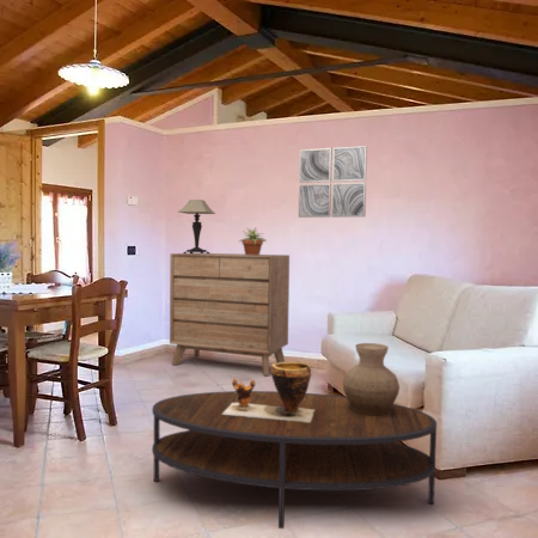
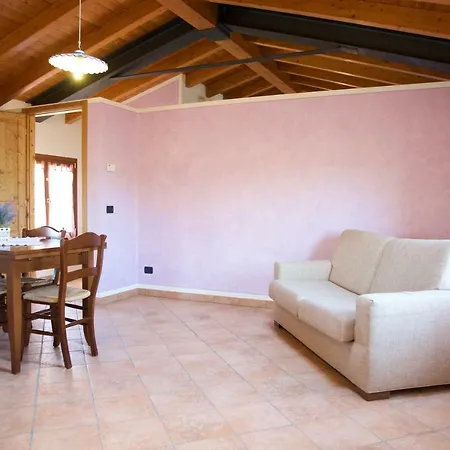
- wall art (330, 181)
- dresser (230, 310)
- potted plant (251, 240)
- vase (371, 377)
- clay pot (275, 386)
- coffee table (289, 451)
- table lamp (196, 226)
